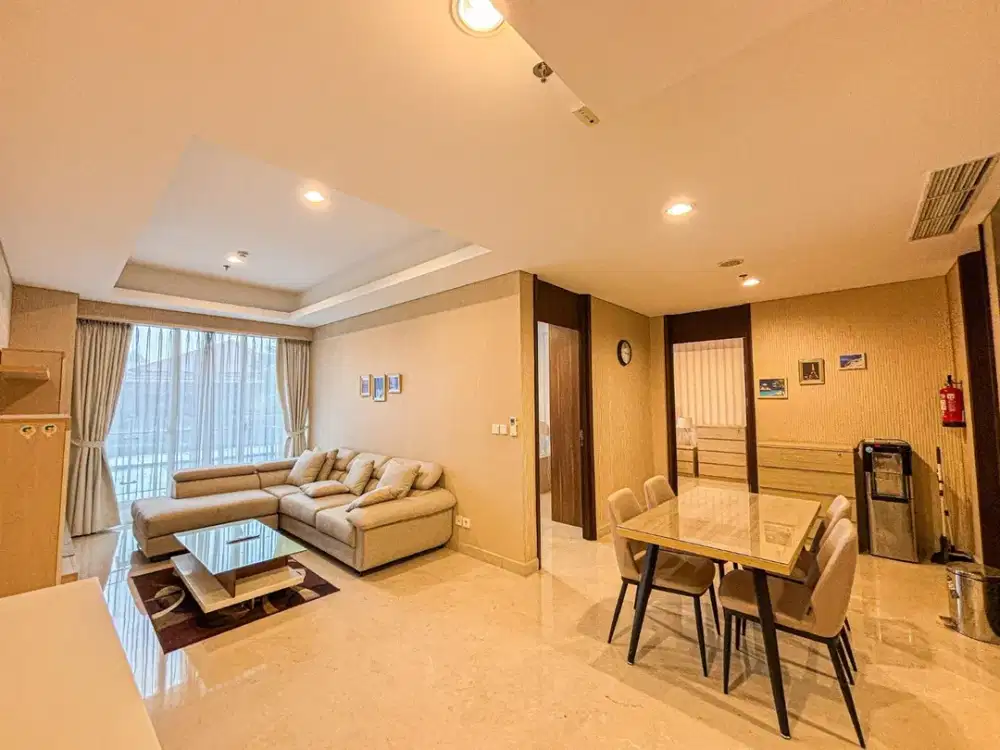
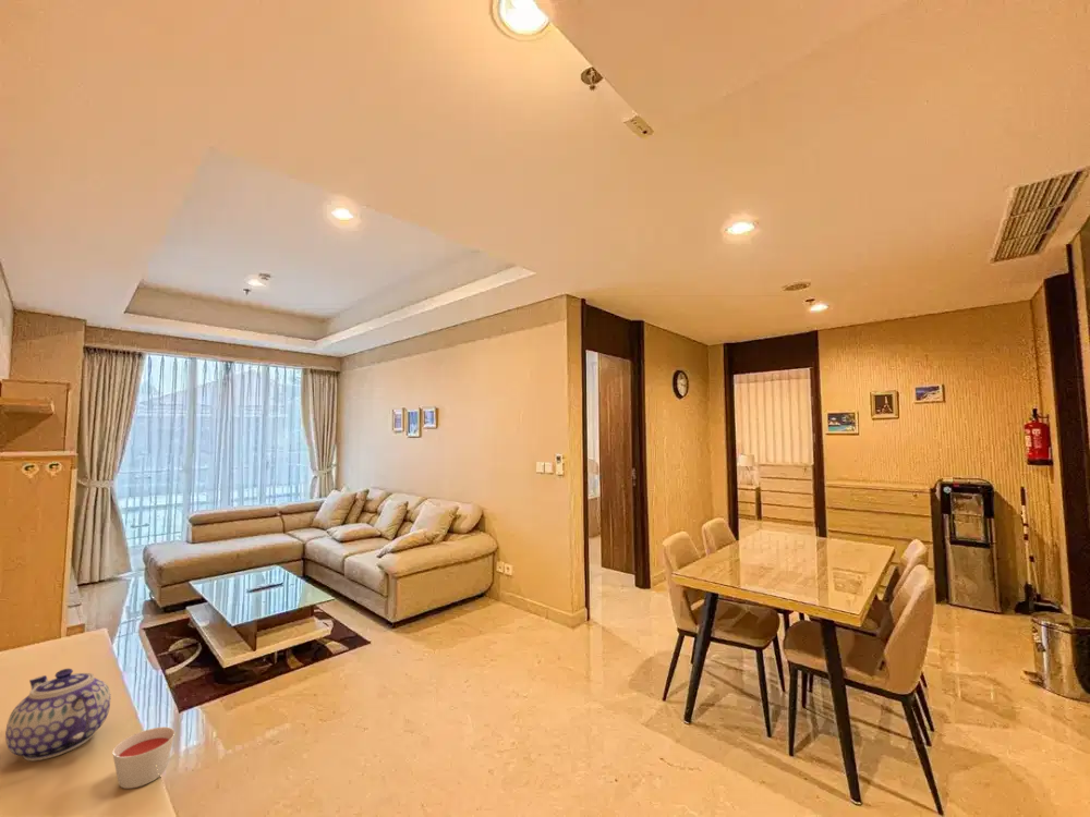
+ teapot (61, 707)
+ candle (144, 758)
